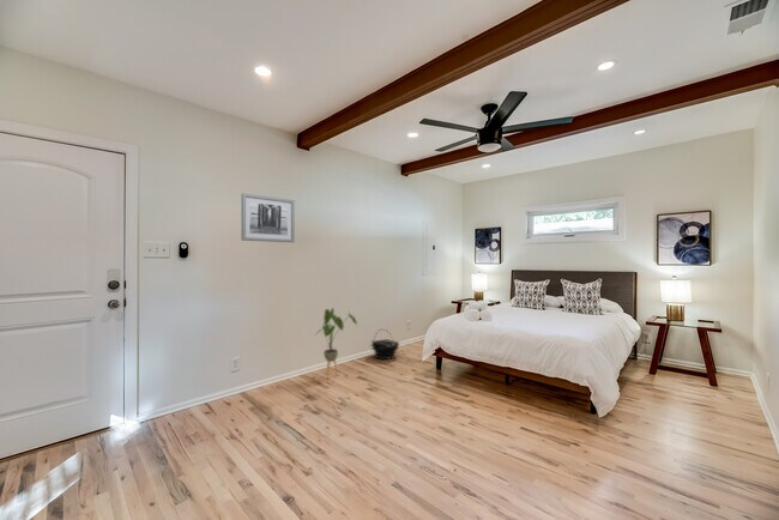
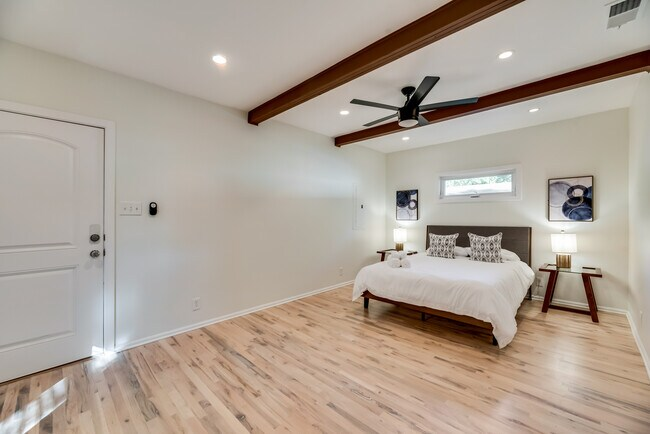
- house plant (332, 340)
- basket (384, 343)
- wall art (268, 219)
